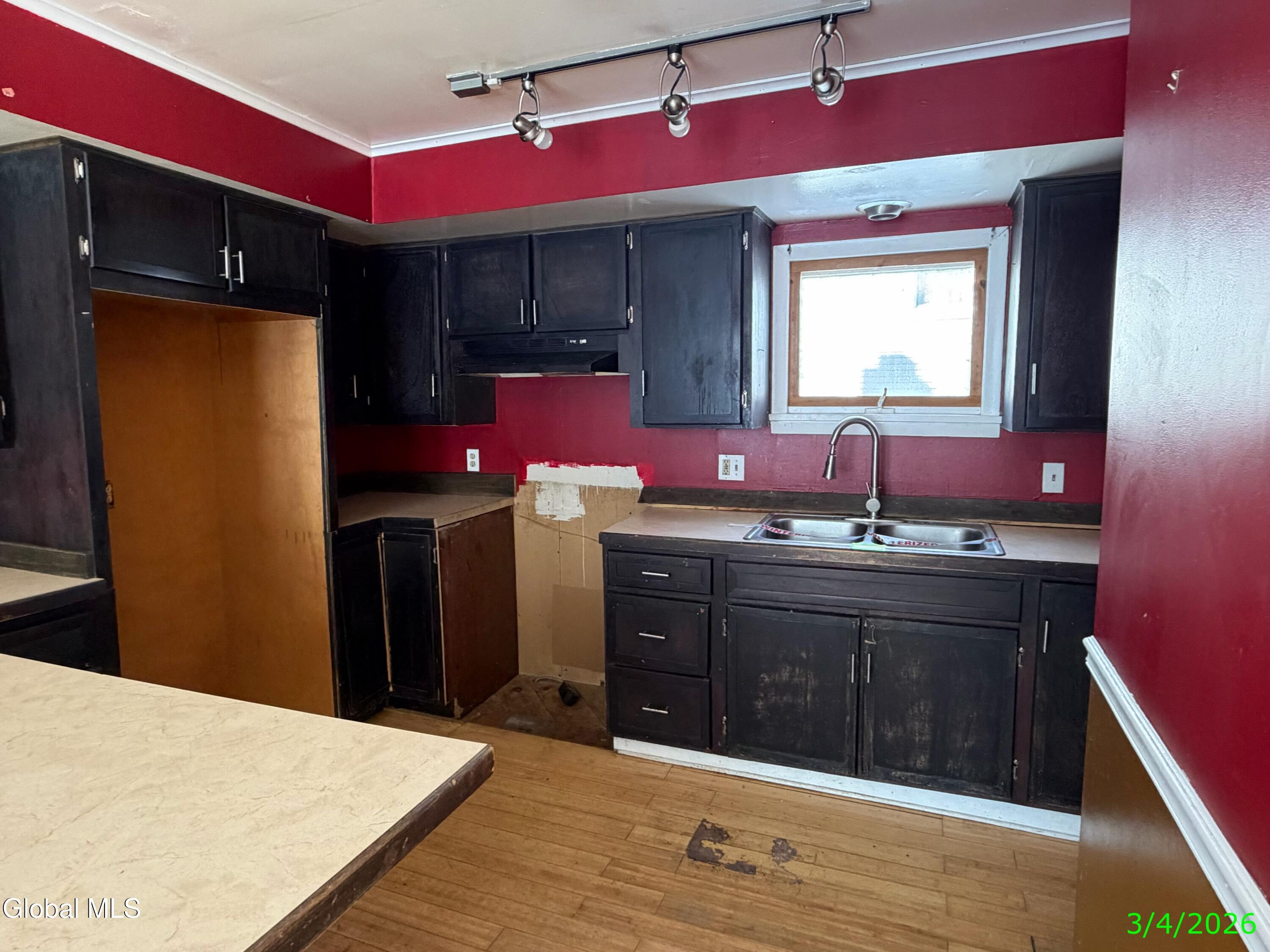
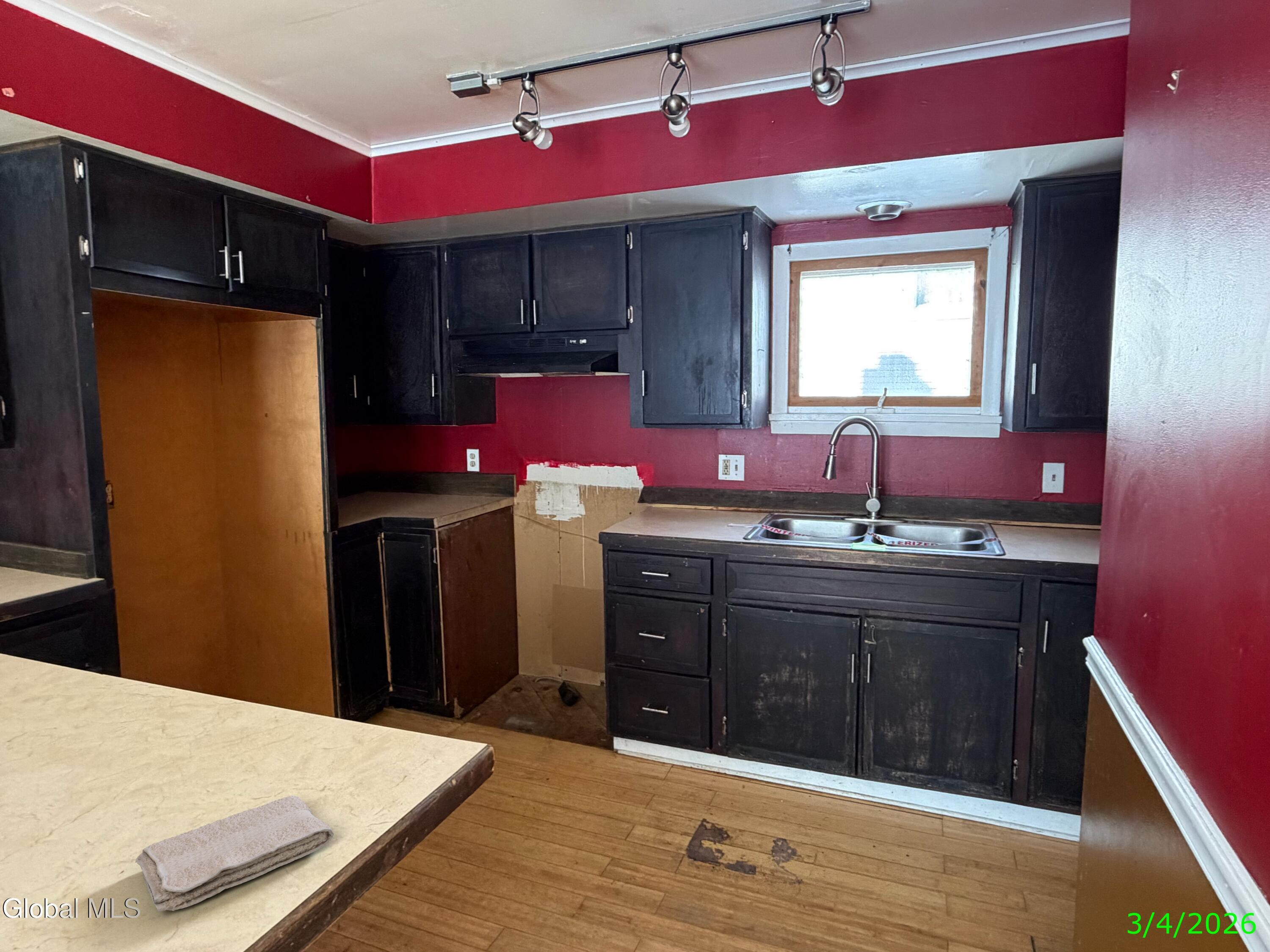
+ washcloth (236, 845)
